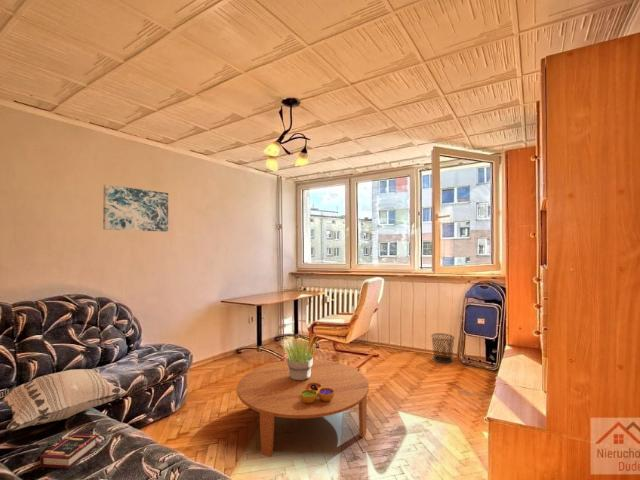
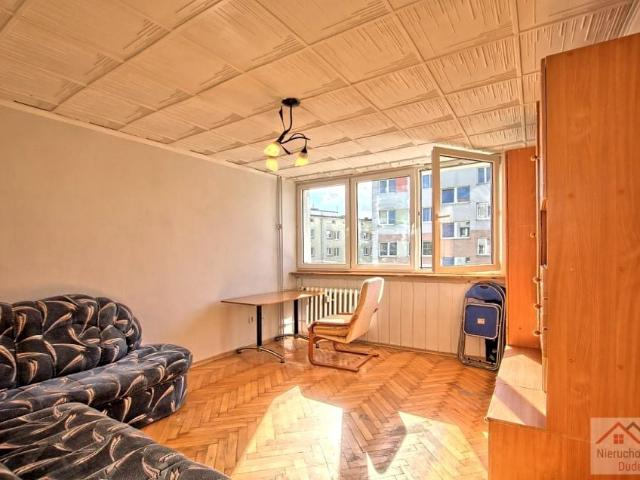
- waste bin (442, 348)
- book (70, 449)
- potted plant (300, 358)
- decorative bowl (315, 389)
- decorative pillow (61, 393)
- coffee table (302, 401)
- wall art (138, 209)
